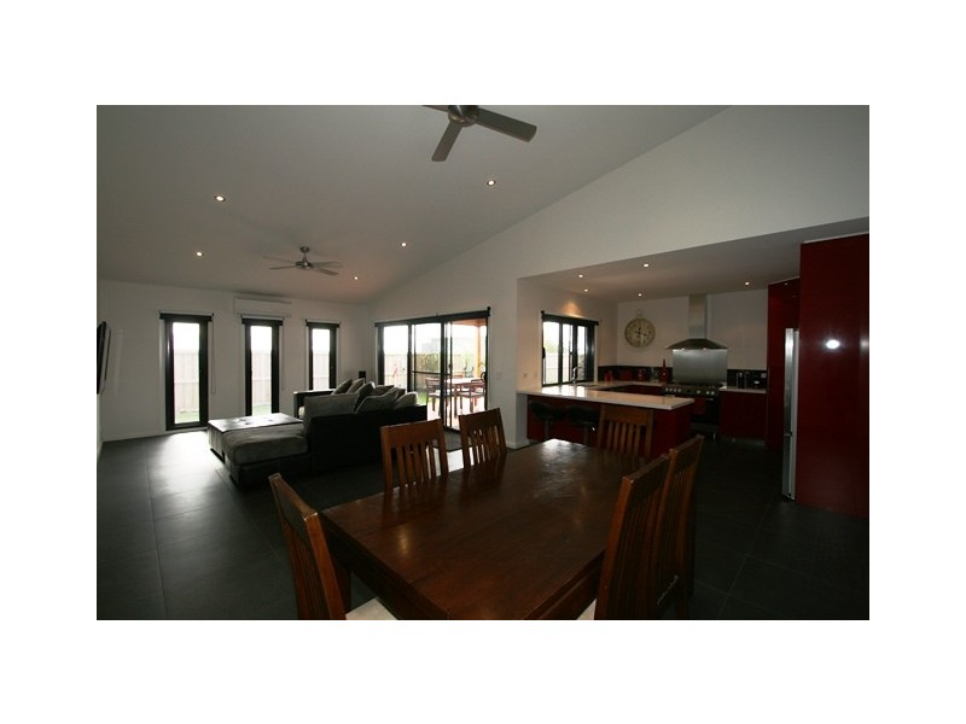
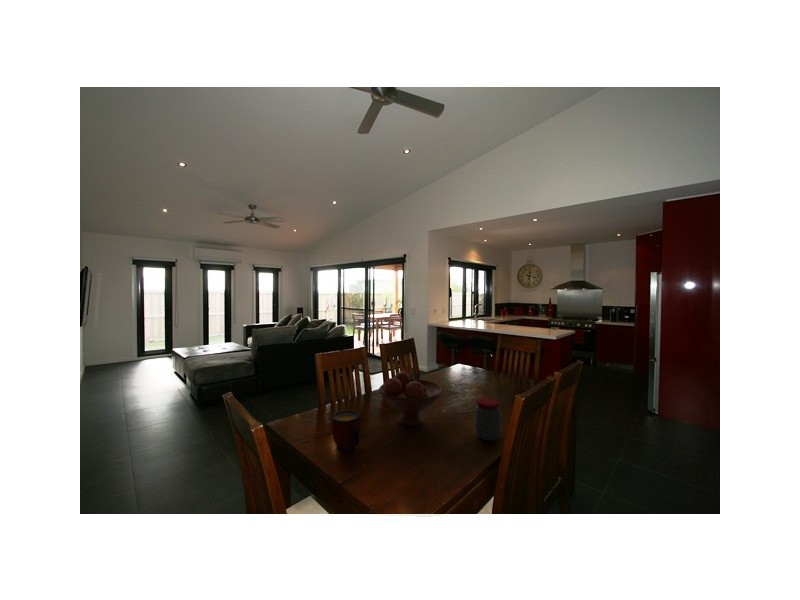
+ jar (487, 418)
+ fruit bowl (410, 398)
+ mug (346, 432)
